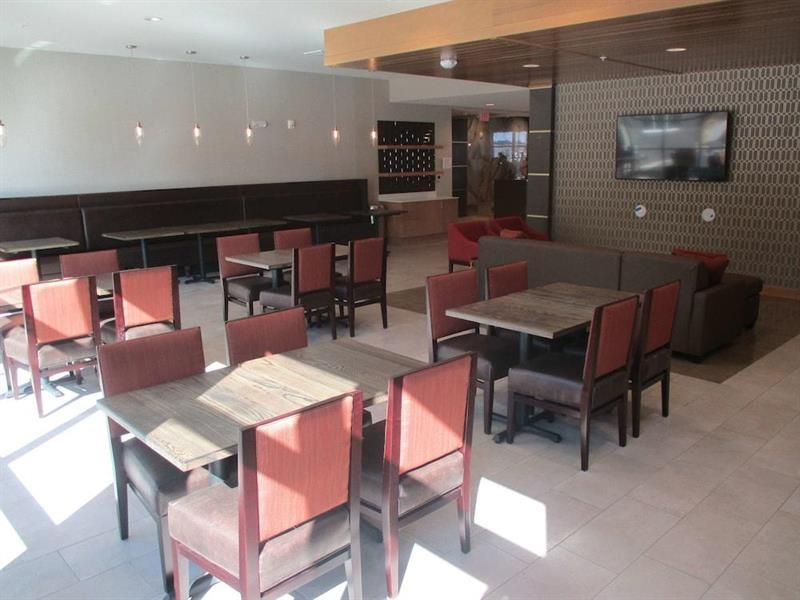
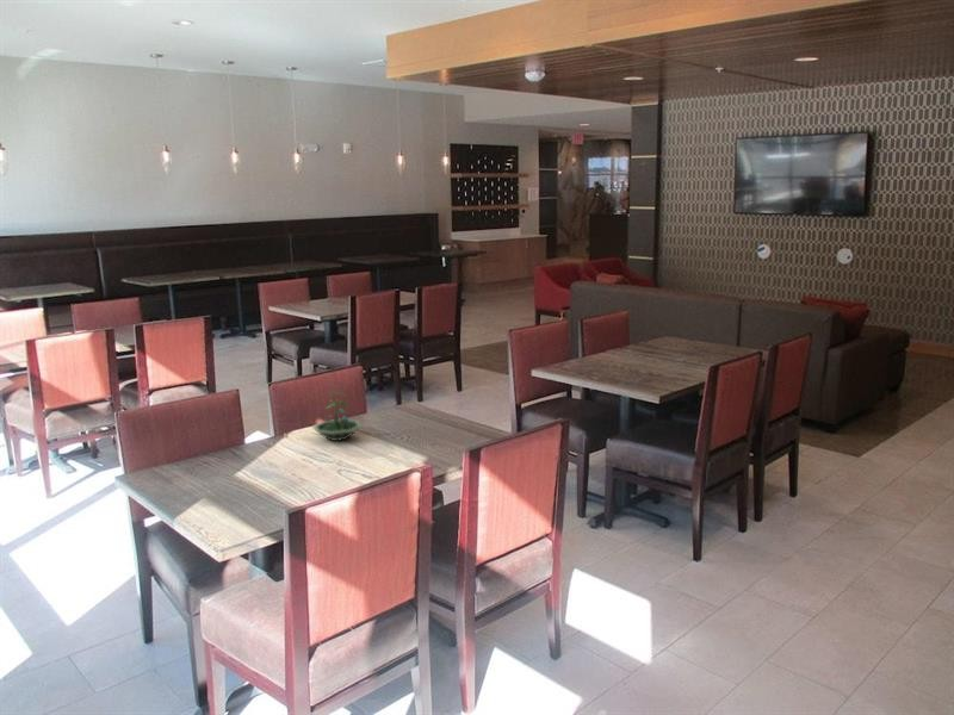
+ terrarium (335, 400)
